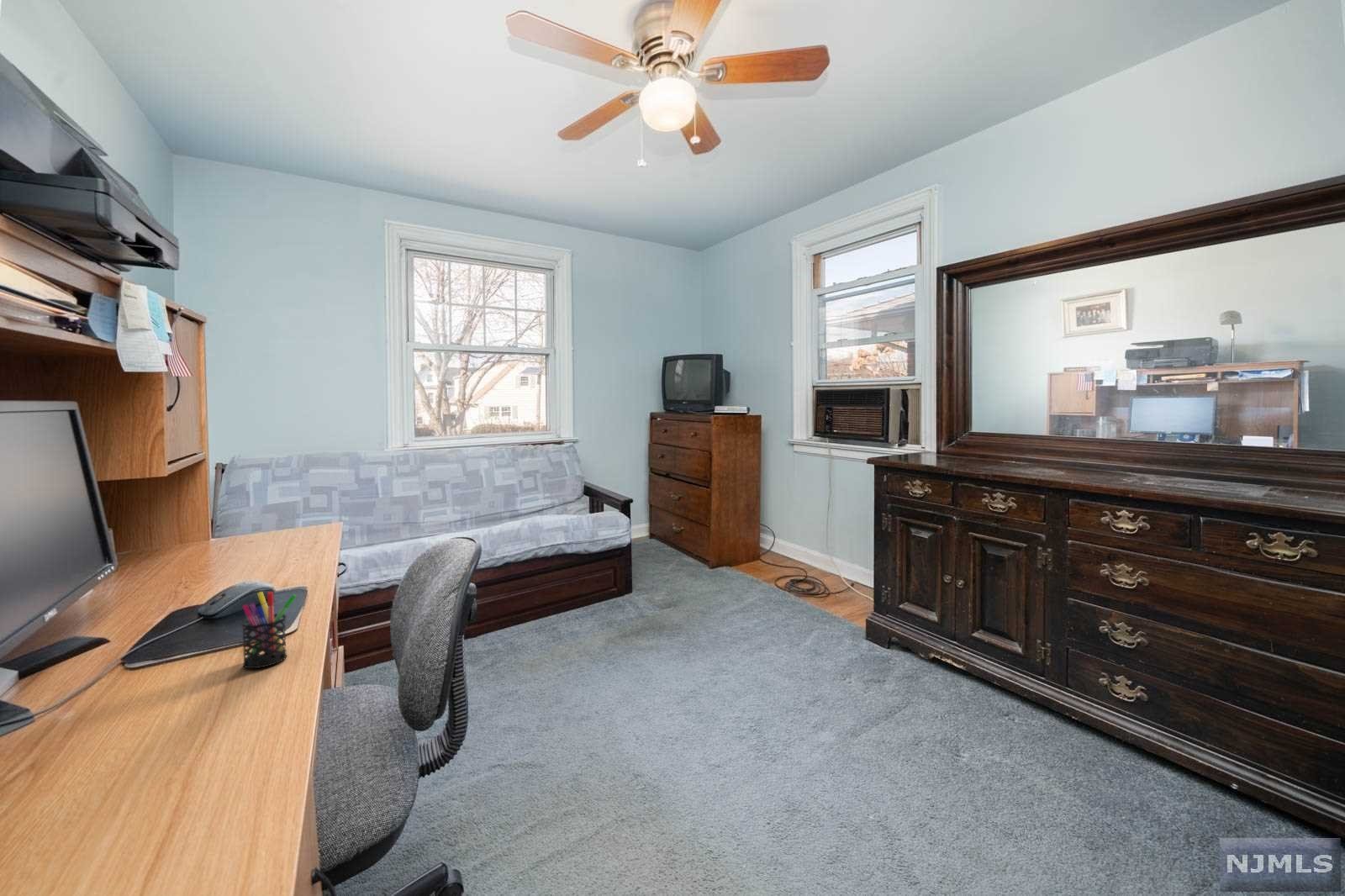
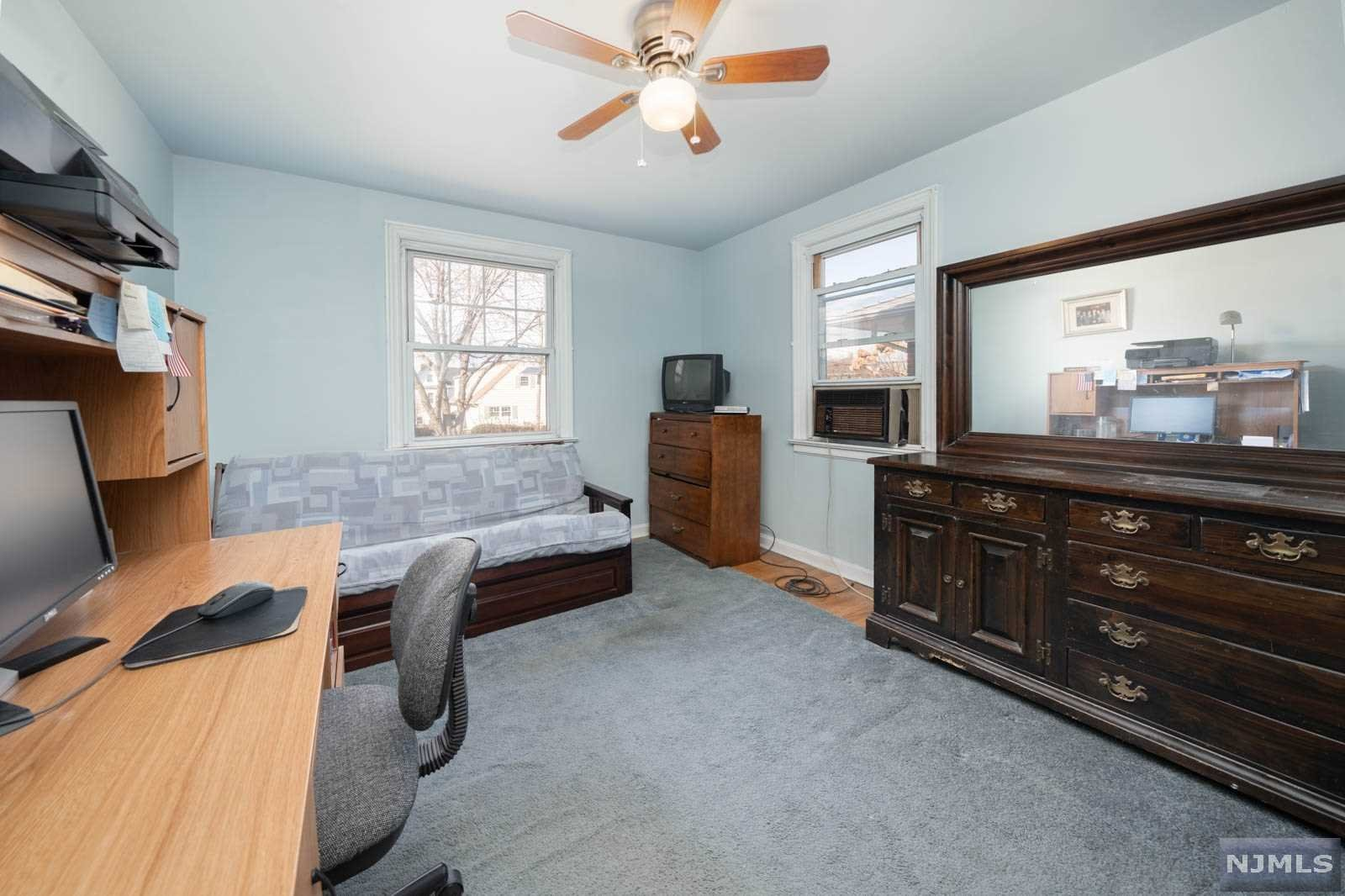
- pen holder (270, 624)
